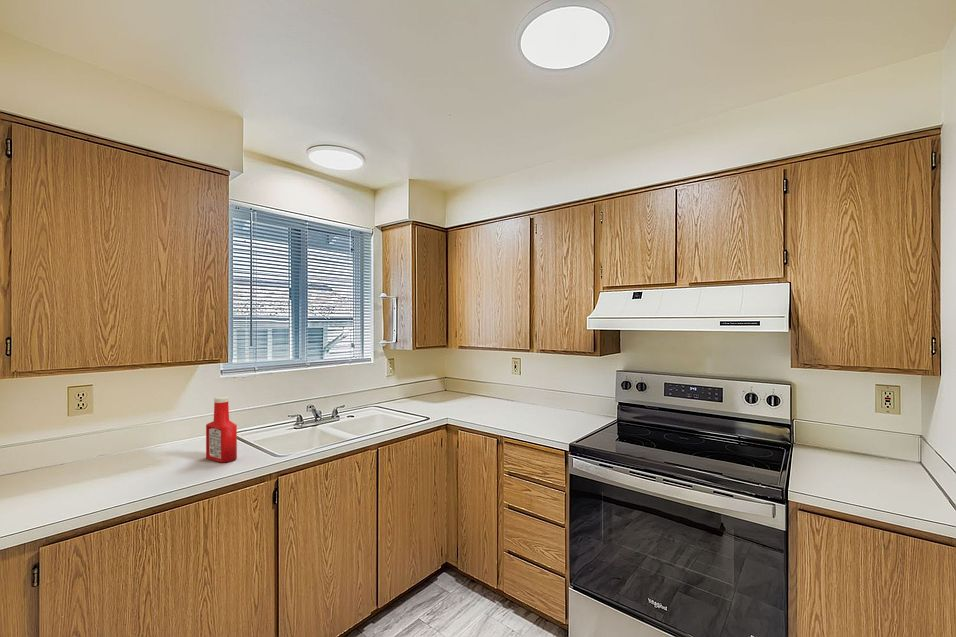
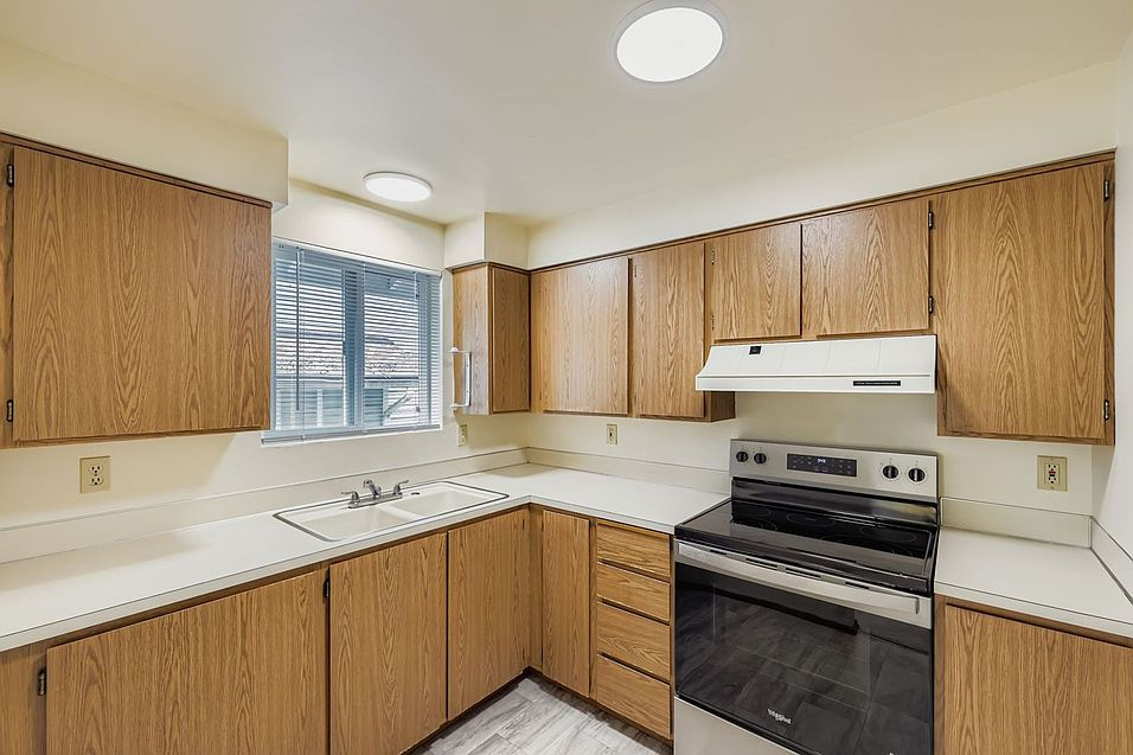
- soap bottle (221, 428)
